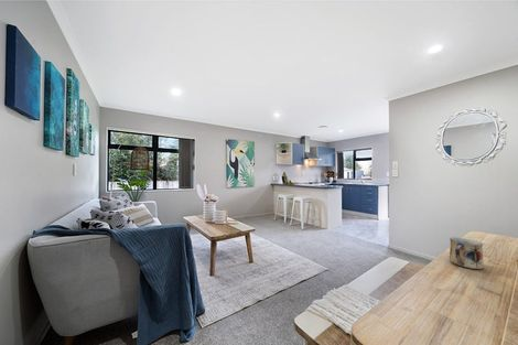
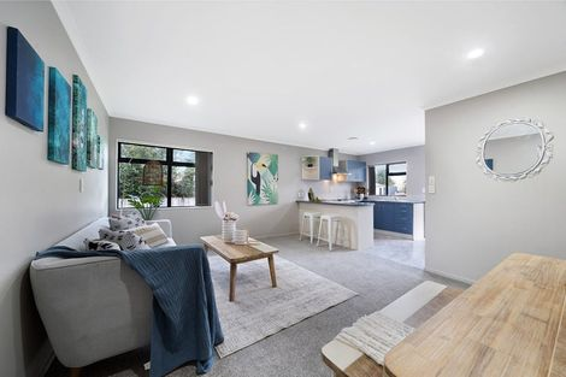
- mug (465, 252)
